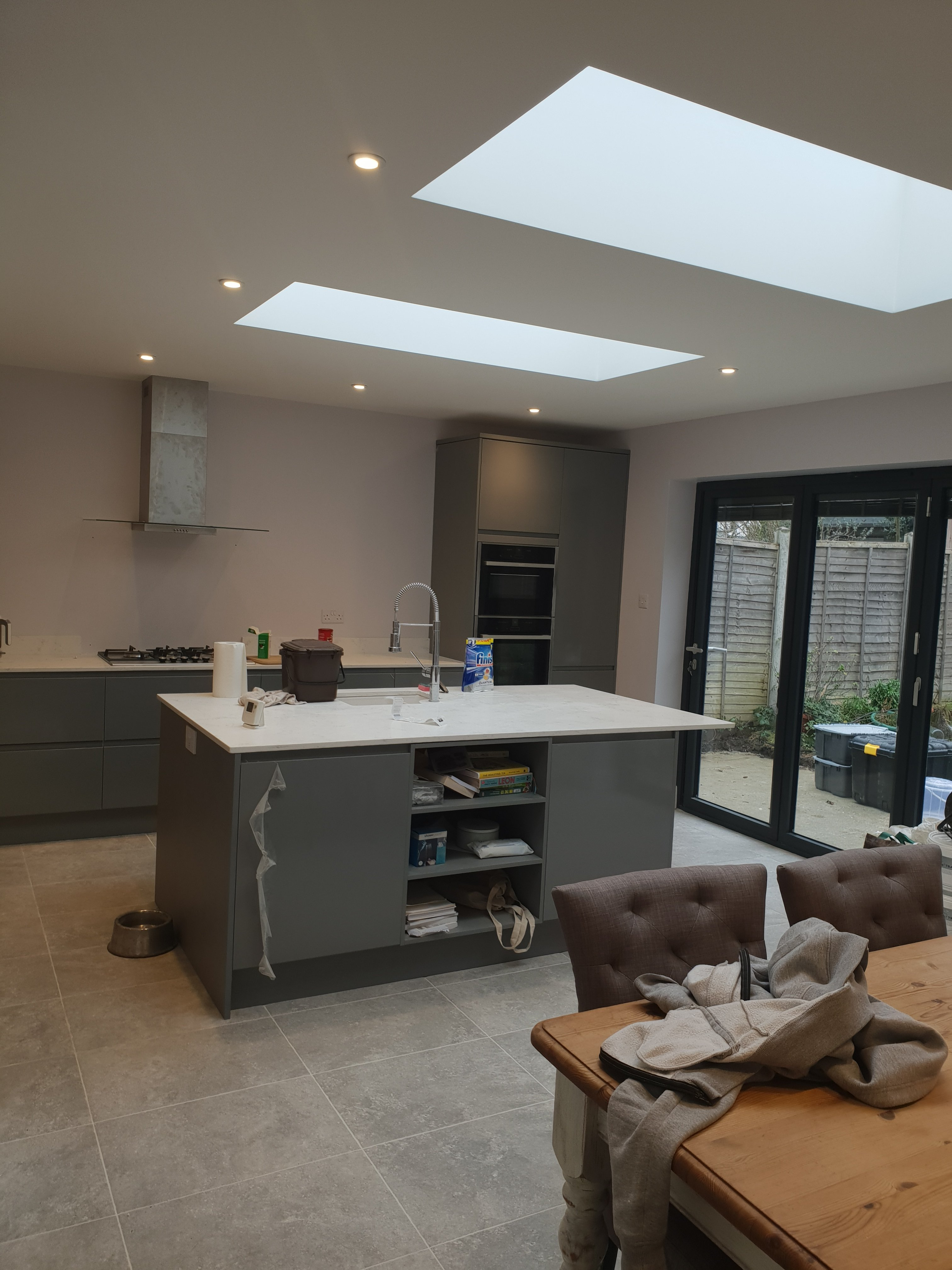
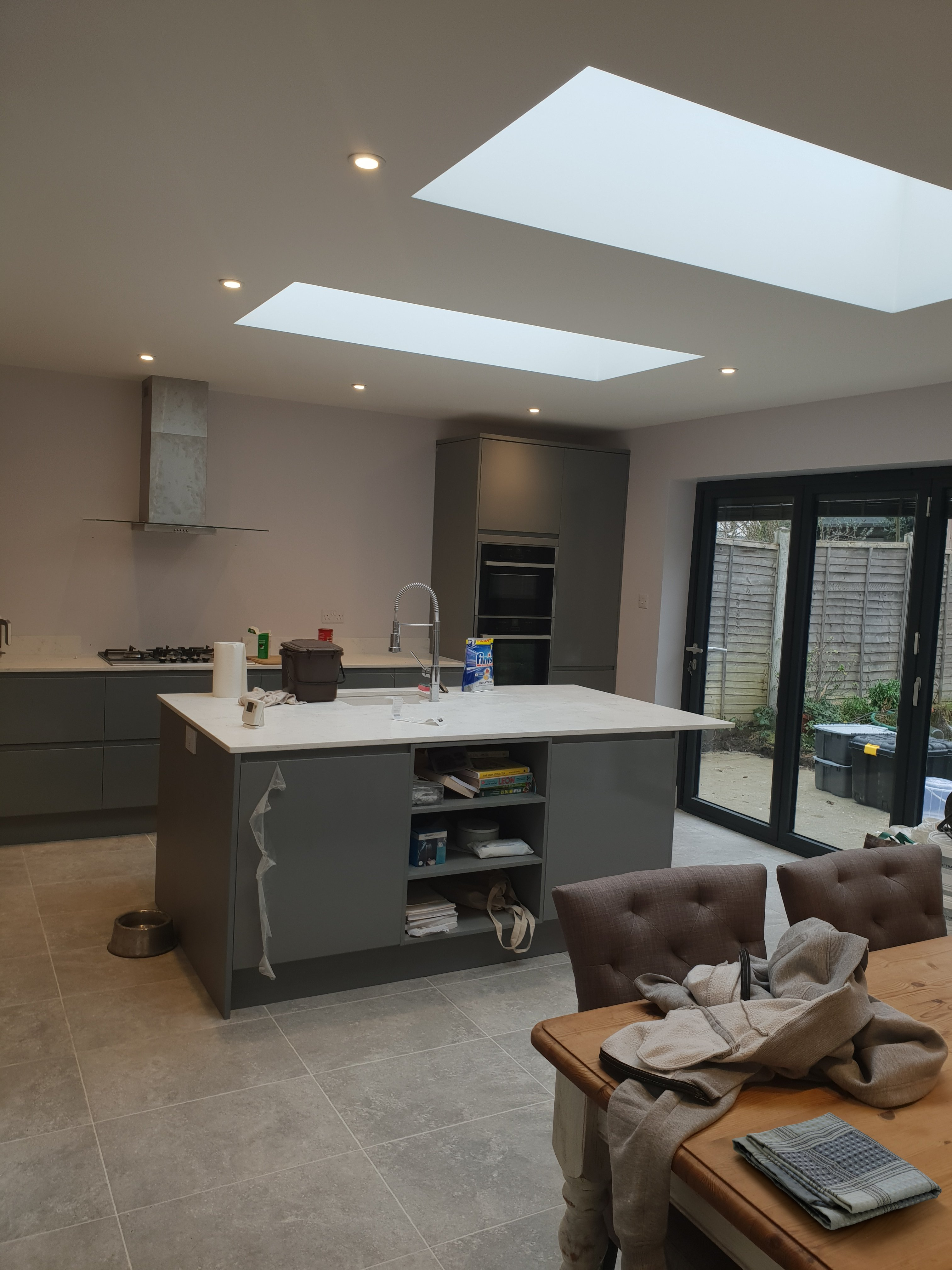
+ dish towel (832, 1162)
